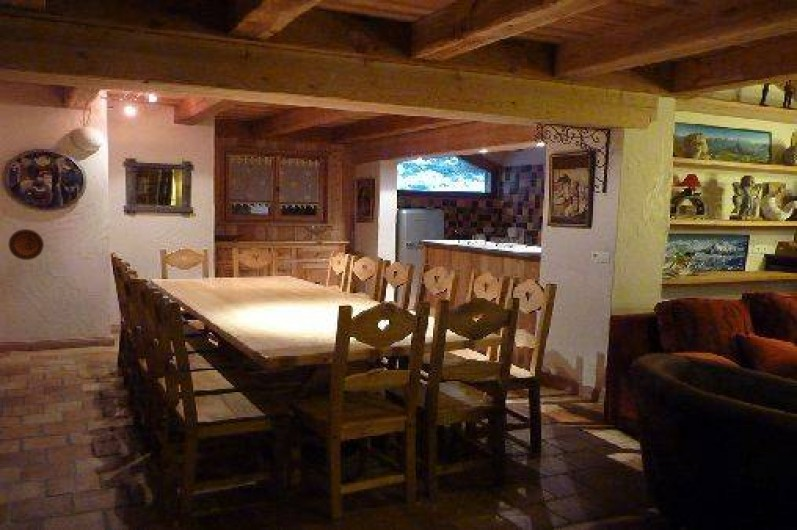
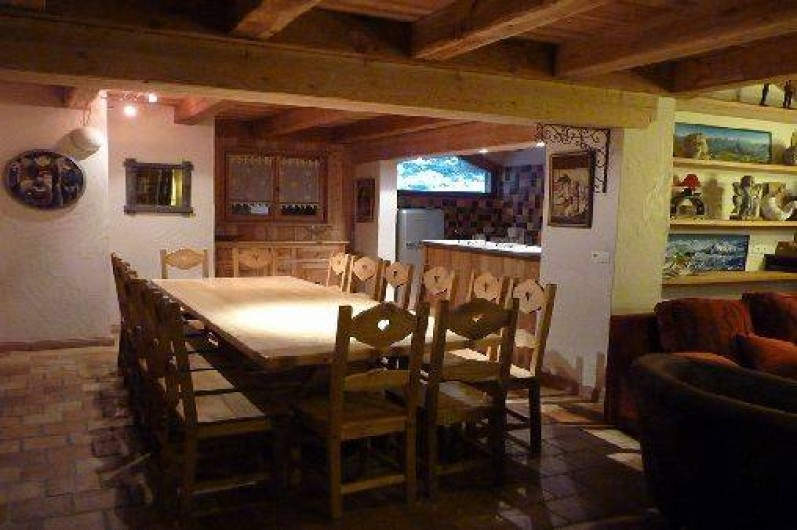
- decorative plate (26, 244)
